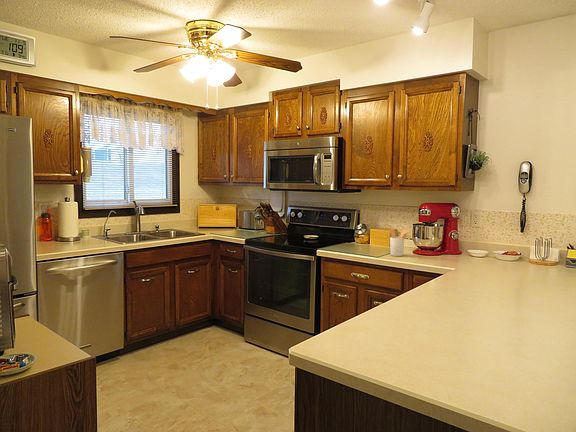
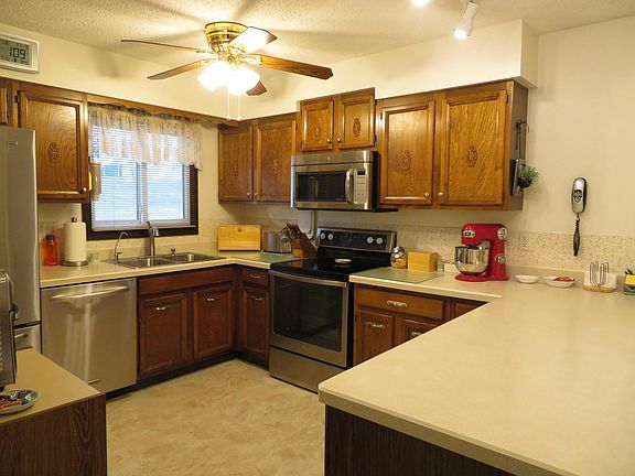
- utensil holder (399, 241)
